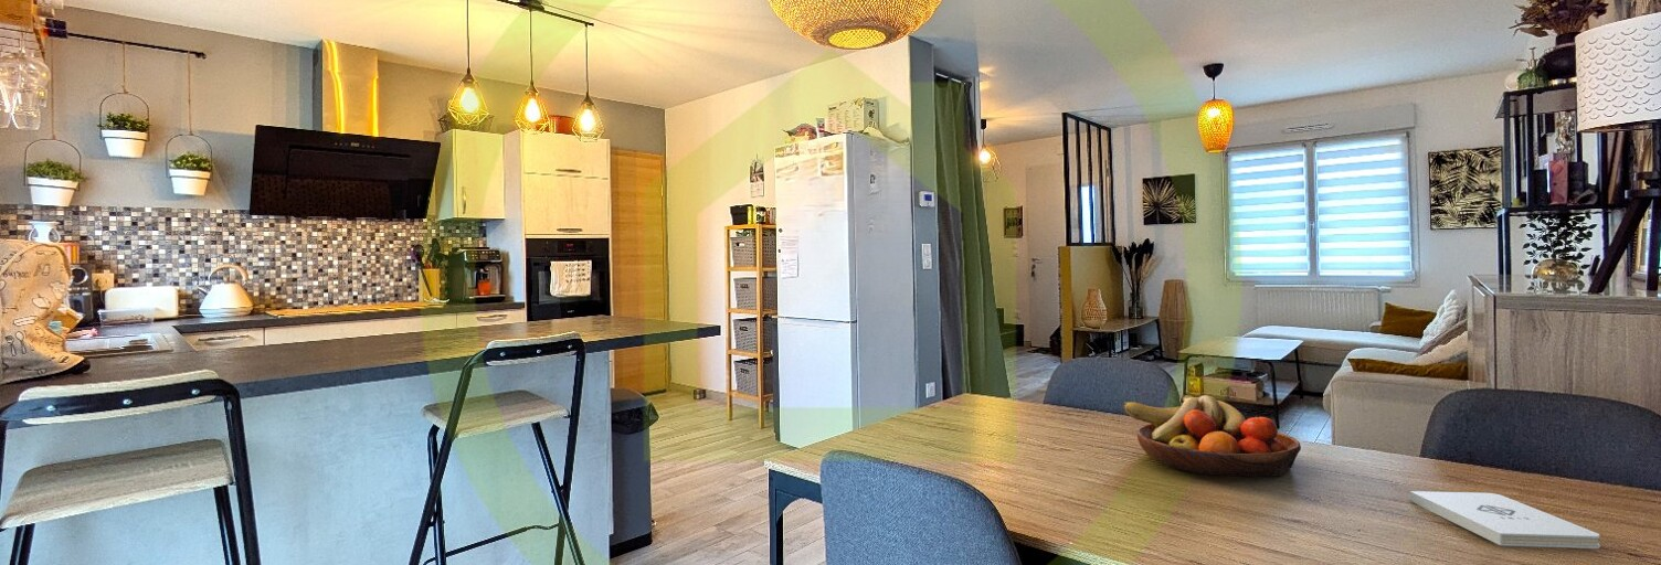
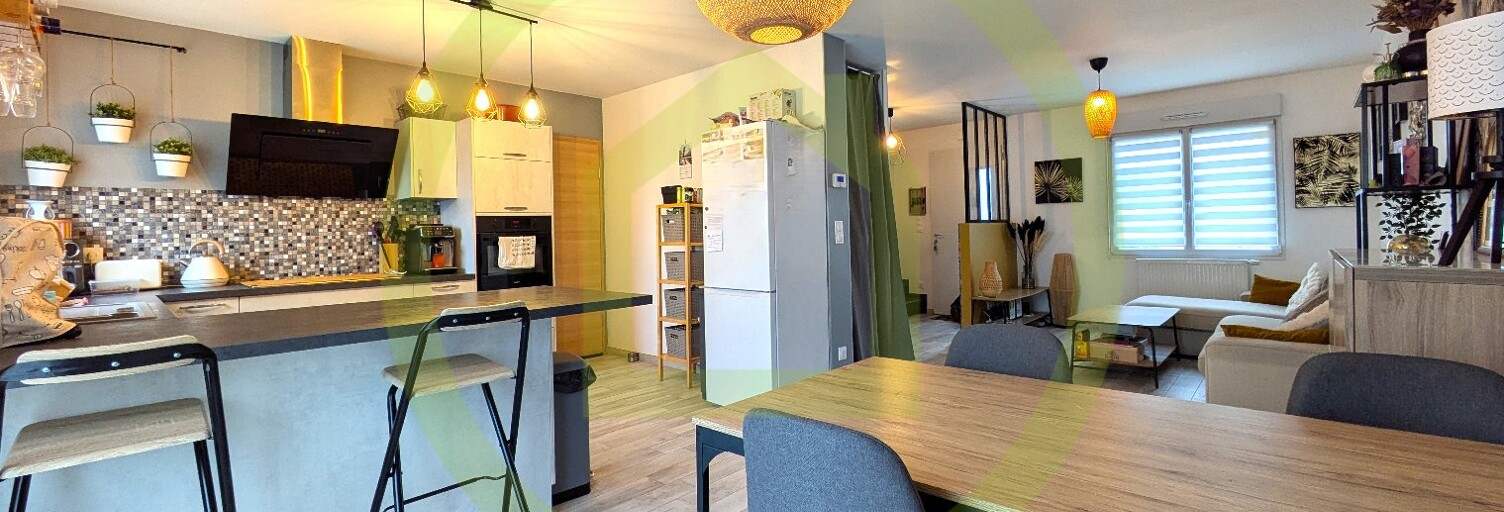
- notepad (1498, 516)
- fruit bowl (1213, 430)
